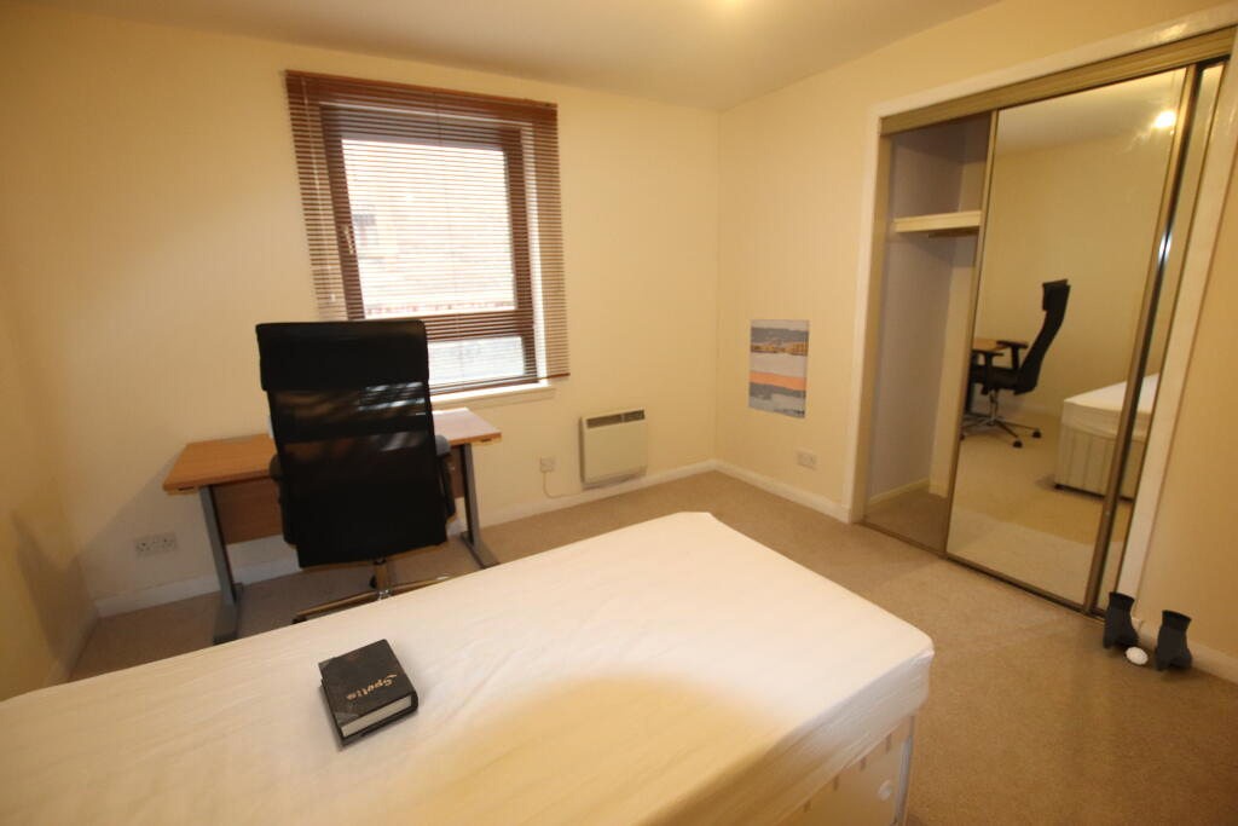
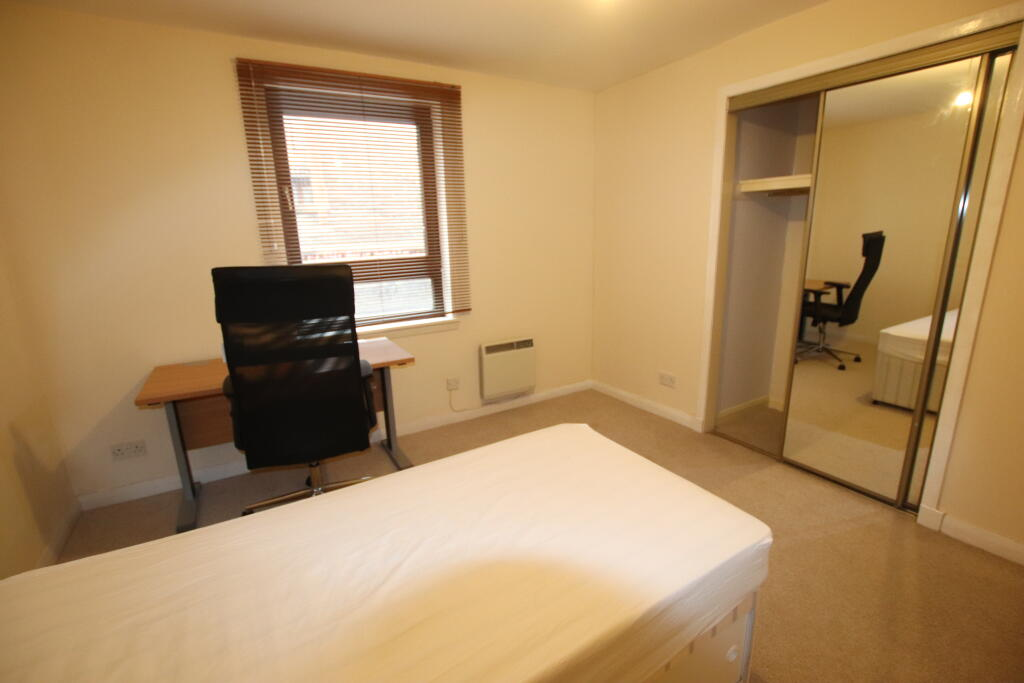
- boots (1158, 630)
- hardback book (366, 685)
- wall art (776, 366)
